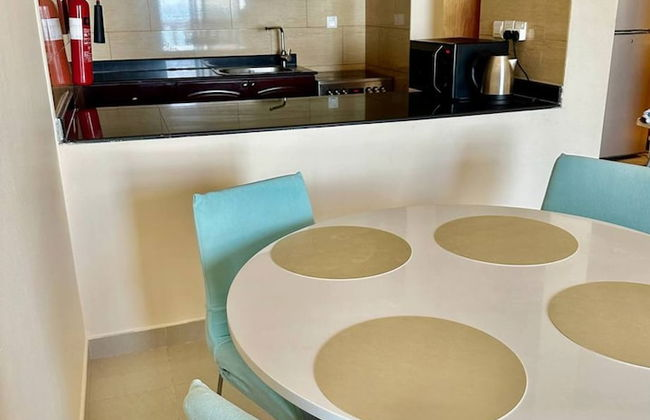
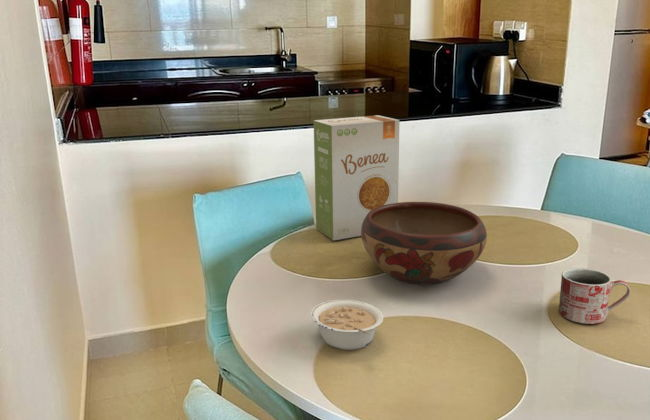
+ decorative bowl (422, 244)
+ legume (349, 324)
+ food box (356, 176)
+ mug (592, 296)
